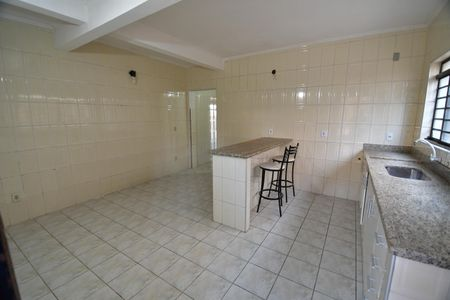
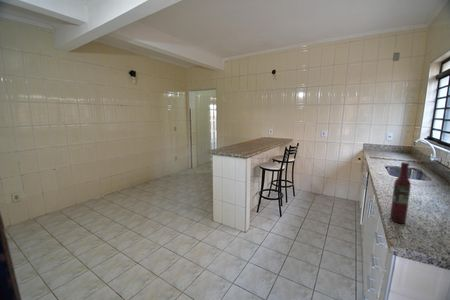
+ wine bottle (401, 192)
